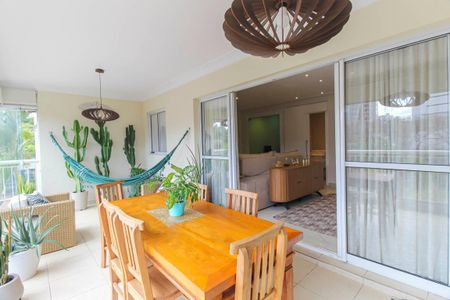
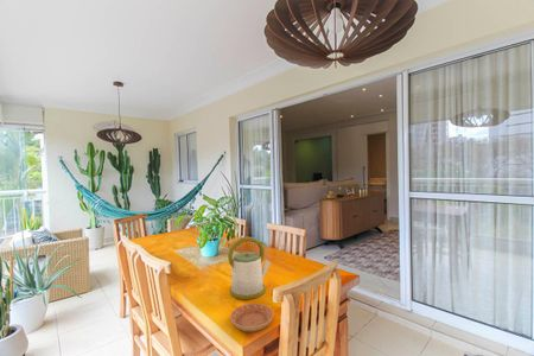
+ saucer (252, 317)
+ kettle (249, 263)
